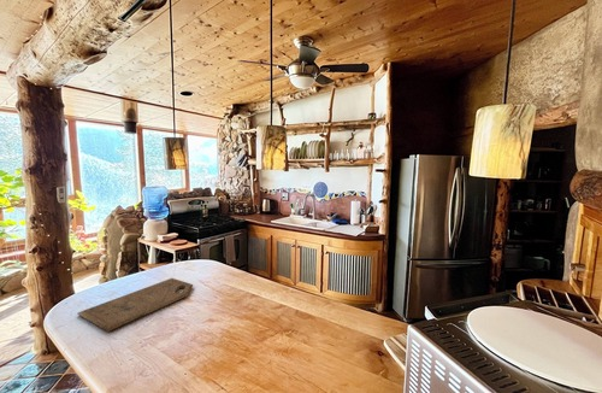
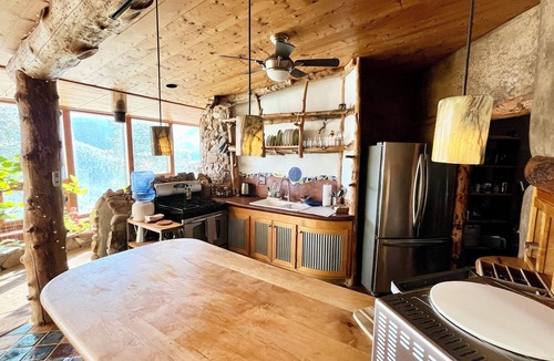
- cutting board (146, 299)
